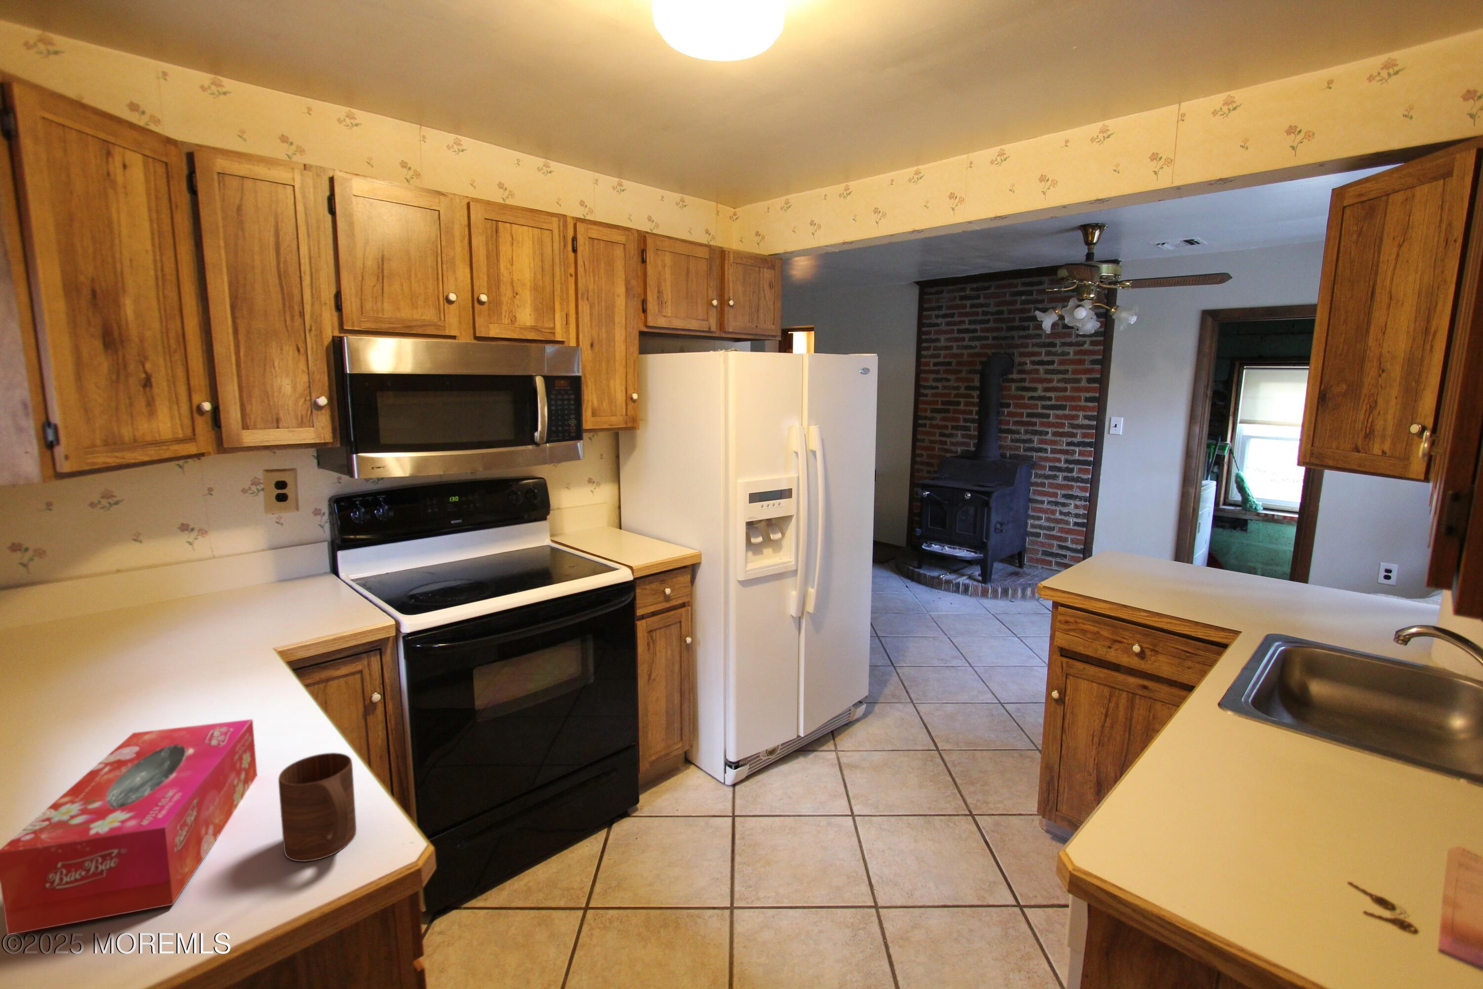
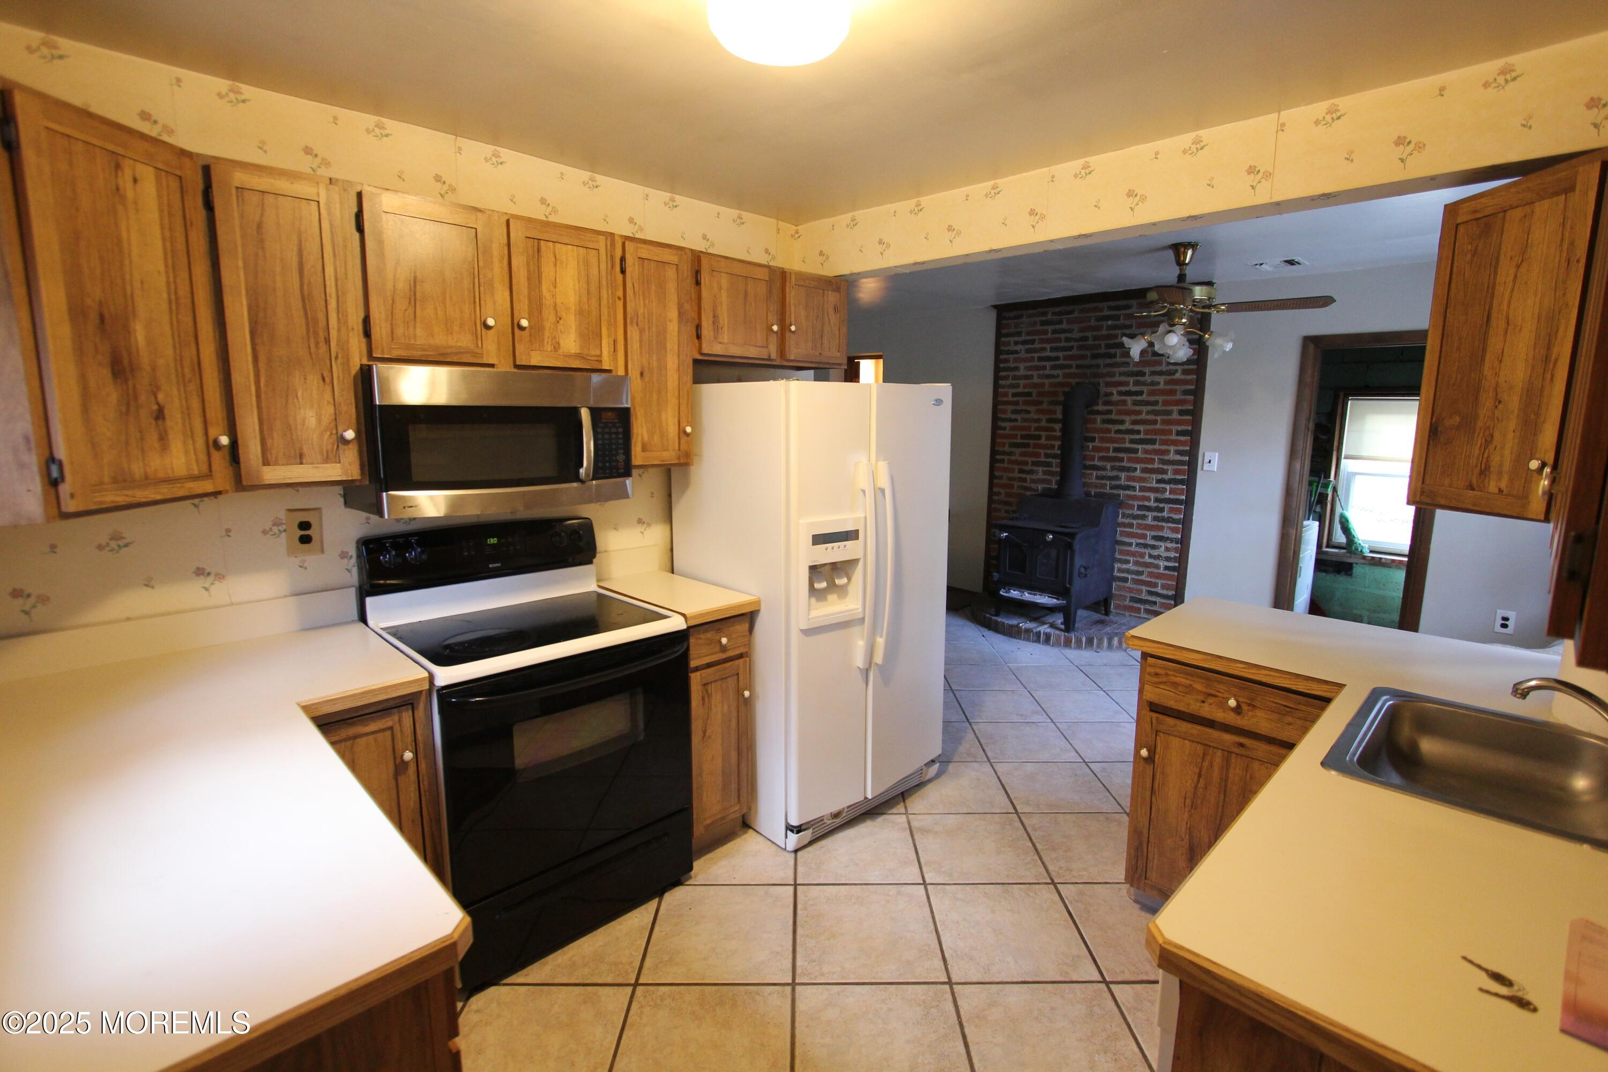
- cup (326, 808)
- tissue box (151, 808)
